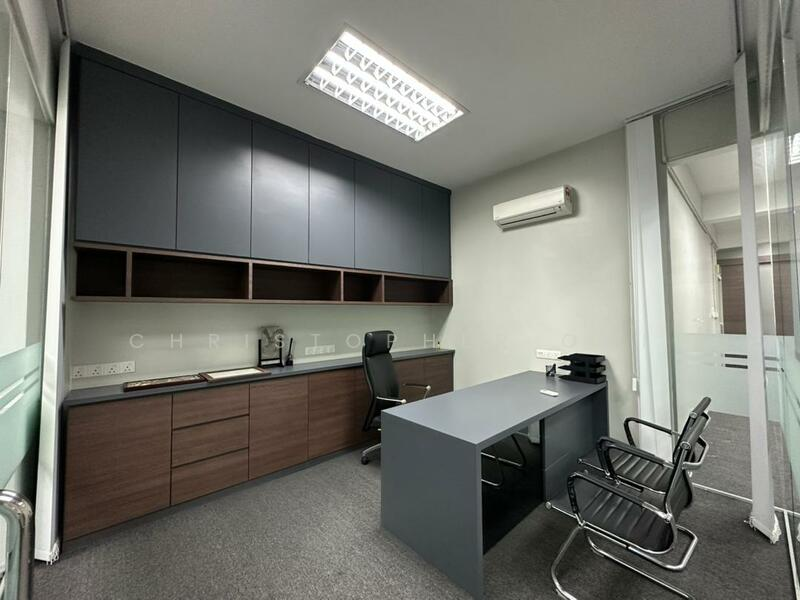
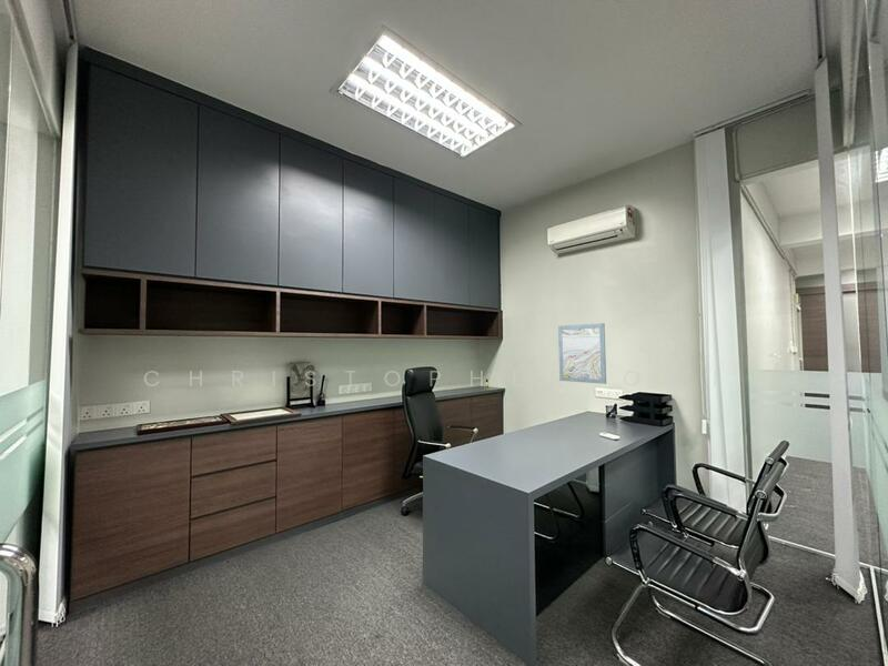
+ wall art (581, 353)
